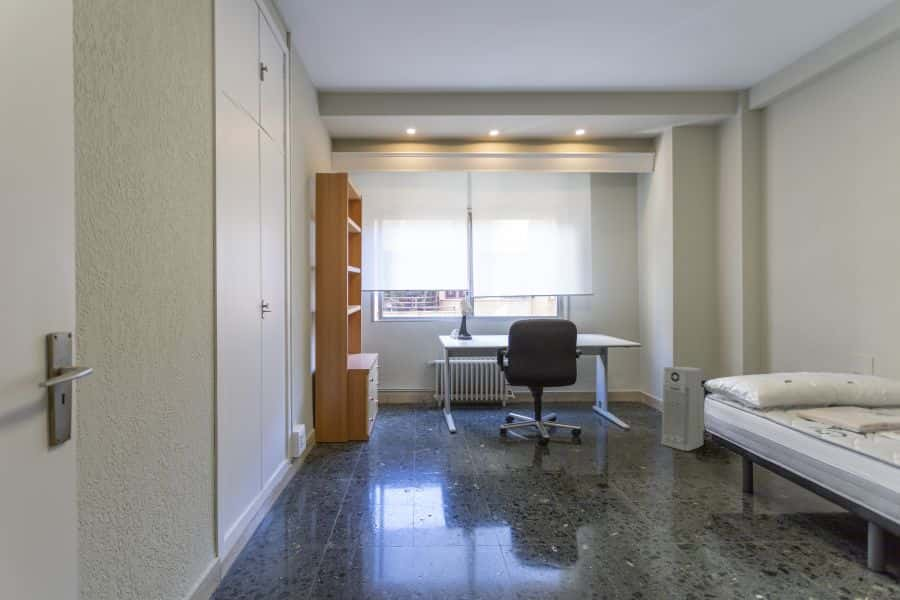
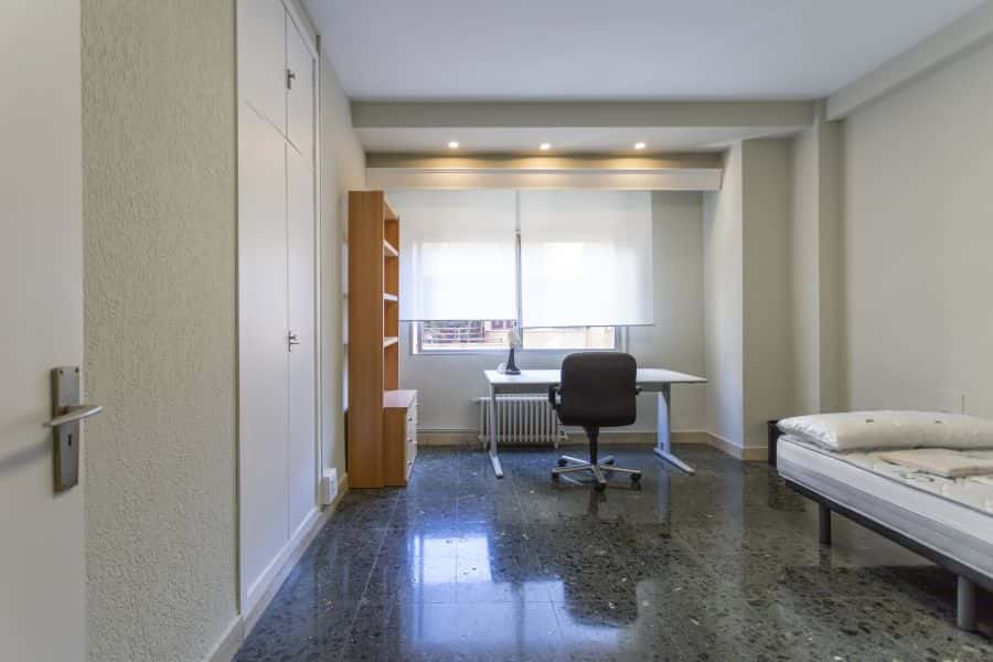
- air purifier (684, 405)
